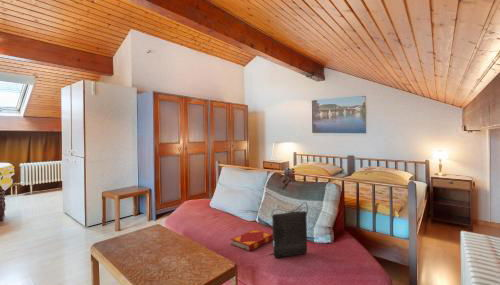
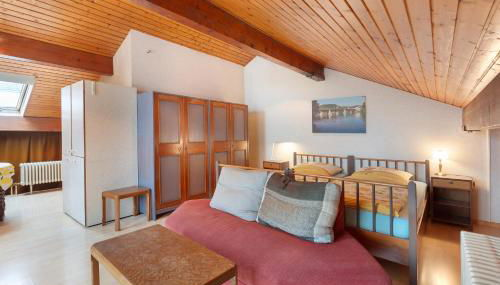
- hardback book (252, 239)
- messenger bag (290, 229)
